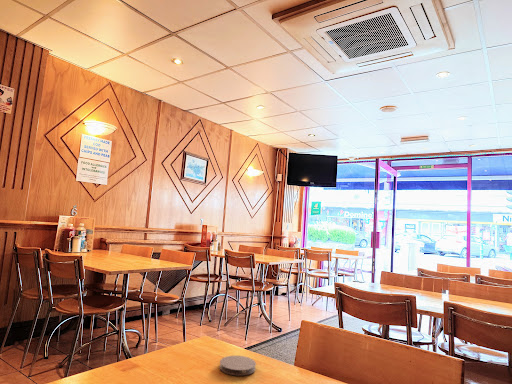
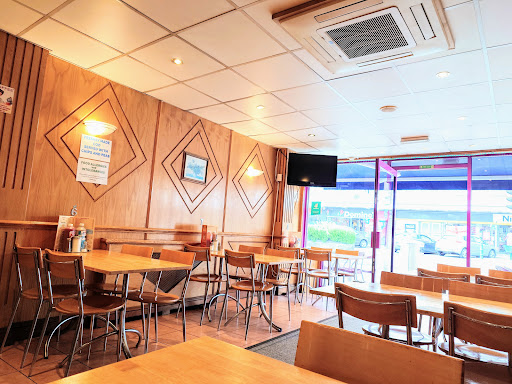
- coaster (237, 365)
